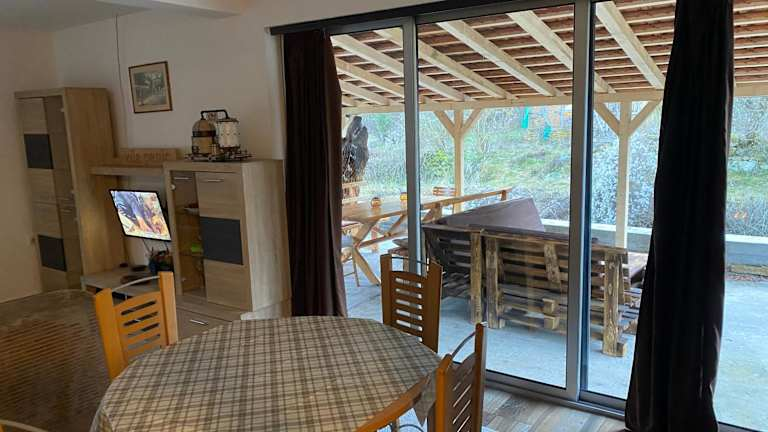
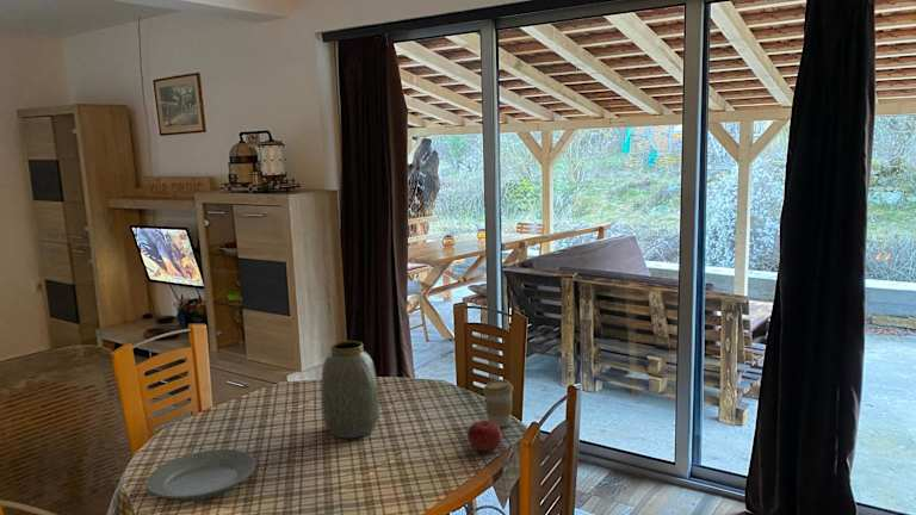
+ plate (203, 477)
+ vase (349, 387)
+ fruit (484, 434)
+ coffee cup (499, 402)
